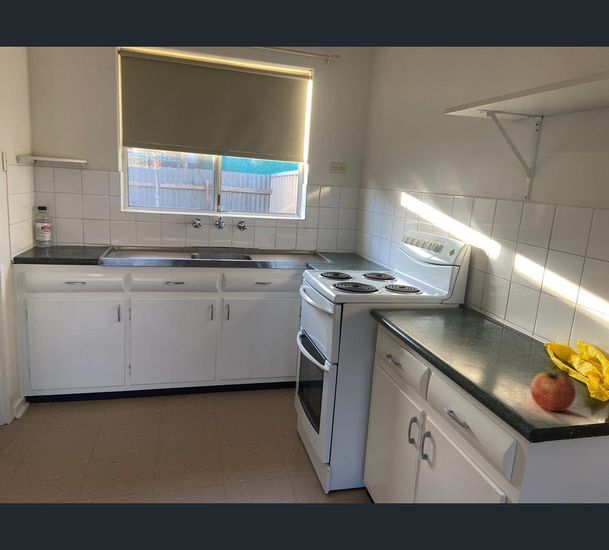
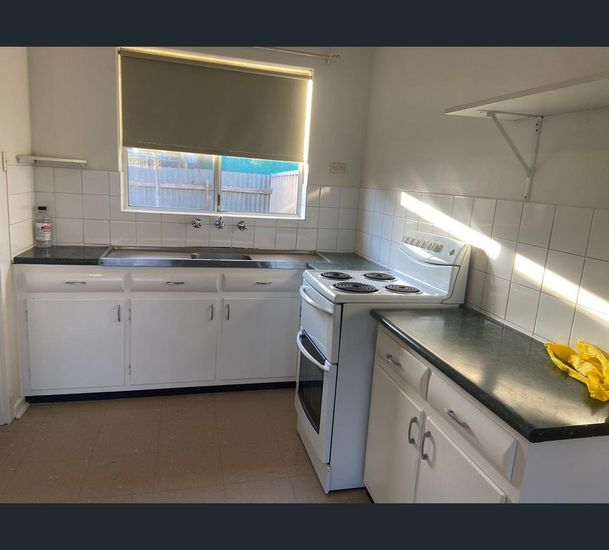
- fruit (552, 389)
